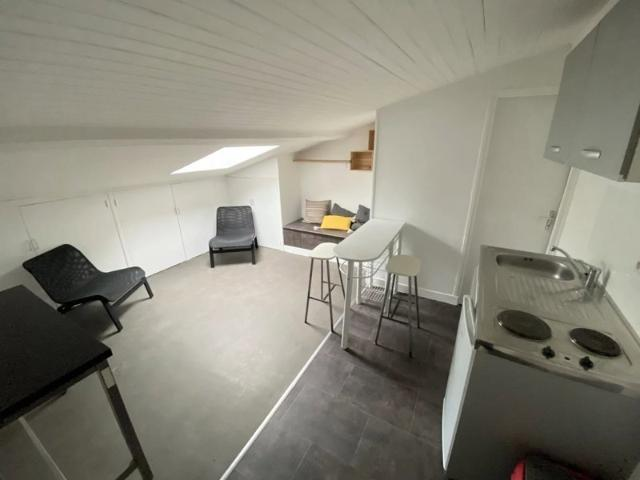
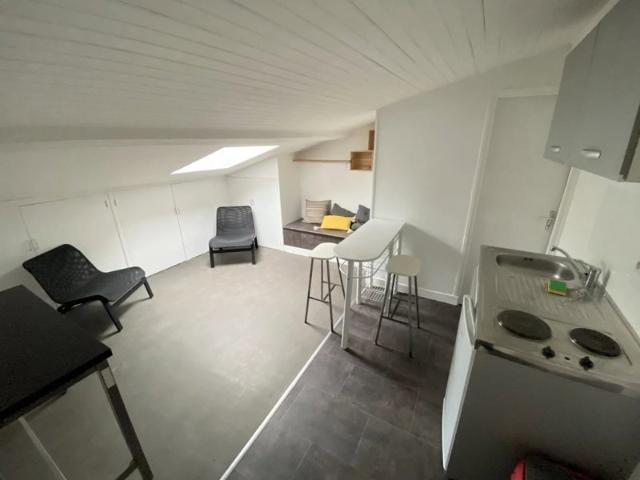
+ dish sponge (557, 286)
